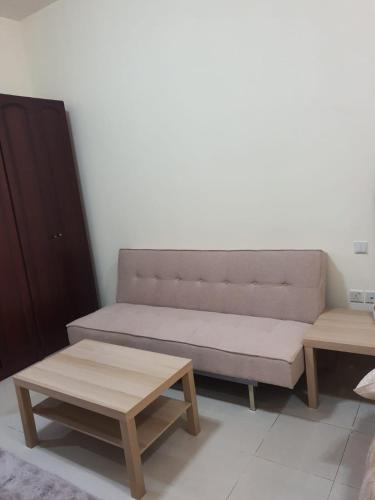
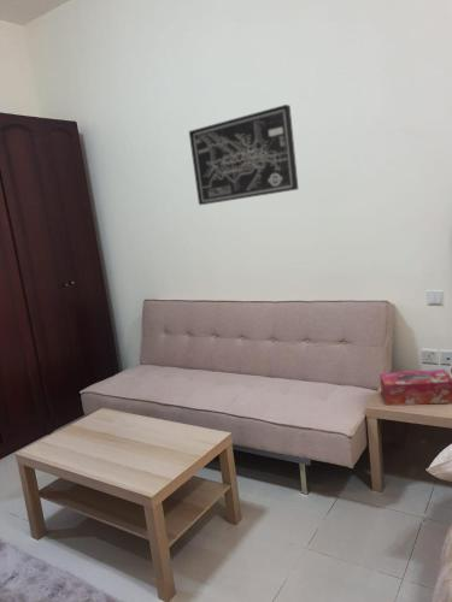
+ wall art (241, 159)
+ tissue box (415, 386)
